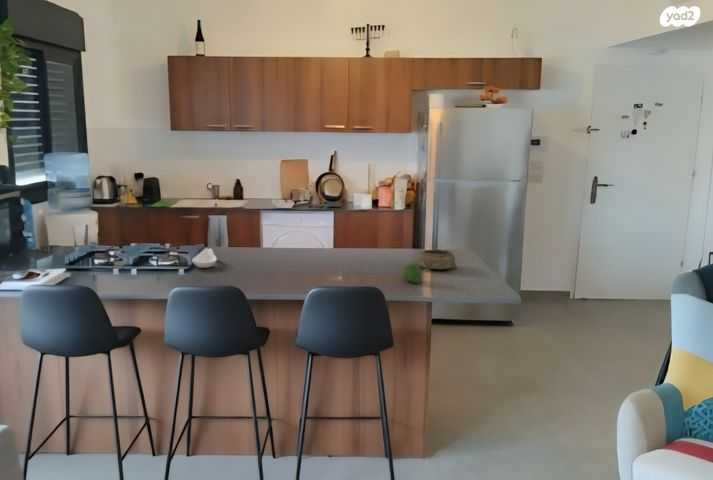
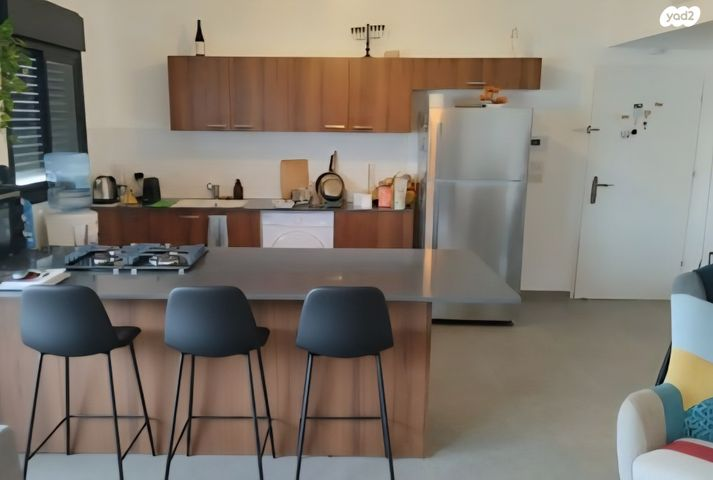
- fruit (412, 273)
- spoon rest (206, 257)
- decorative bowl (435, 260)
